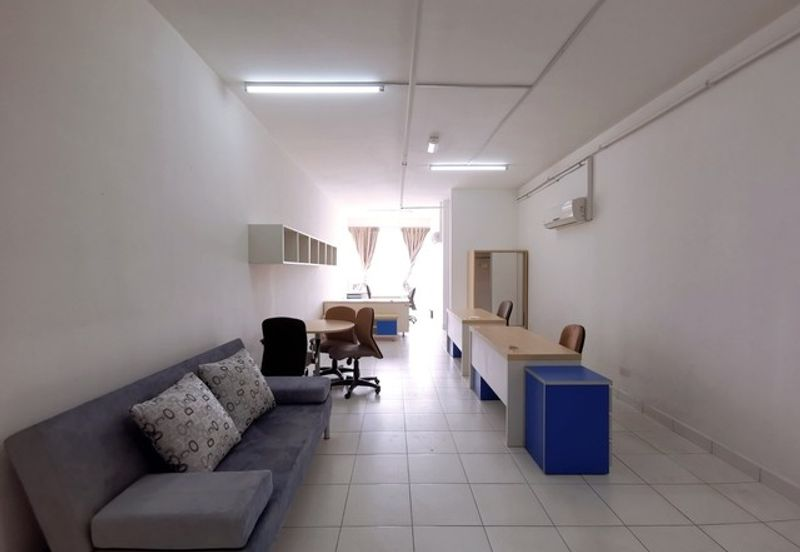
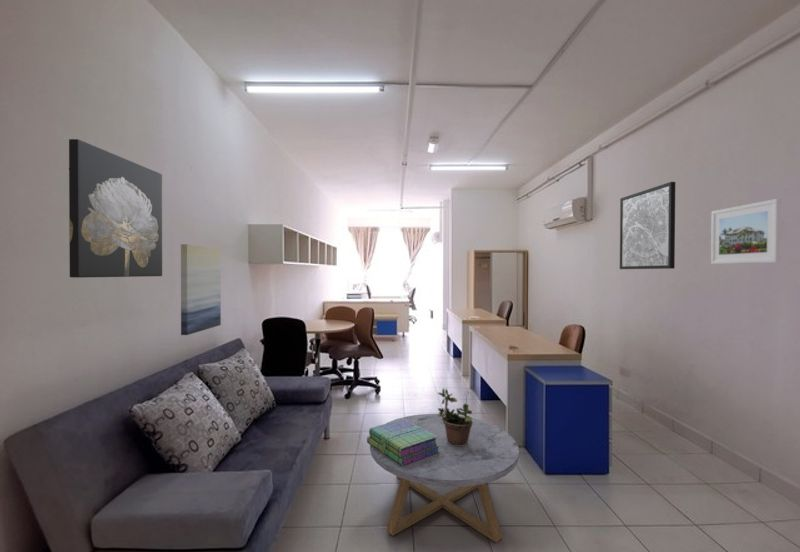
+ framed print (742, 234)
+ potted plant (457, 412)
+ stack of books (402, 439)
+ wall art (122, 218)
+ wall art (202, 288)
+ coffee table (442, 472)
+ wall art (644, 229)
